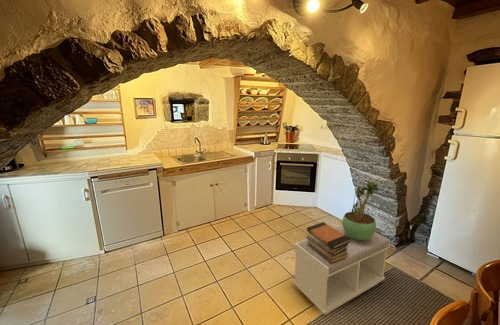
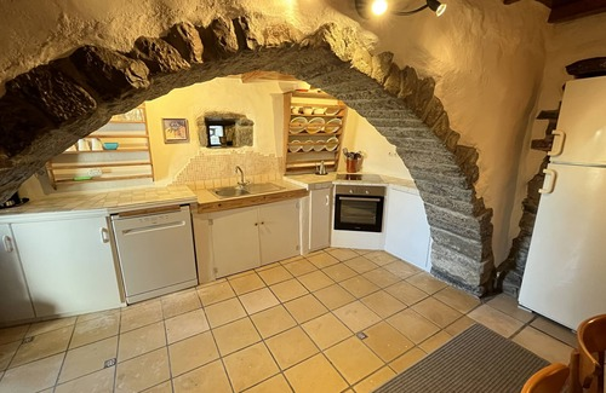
- book stack (327, 241)
- potted plant (361, 209)
- bench (341, 263)
